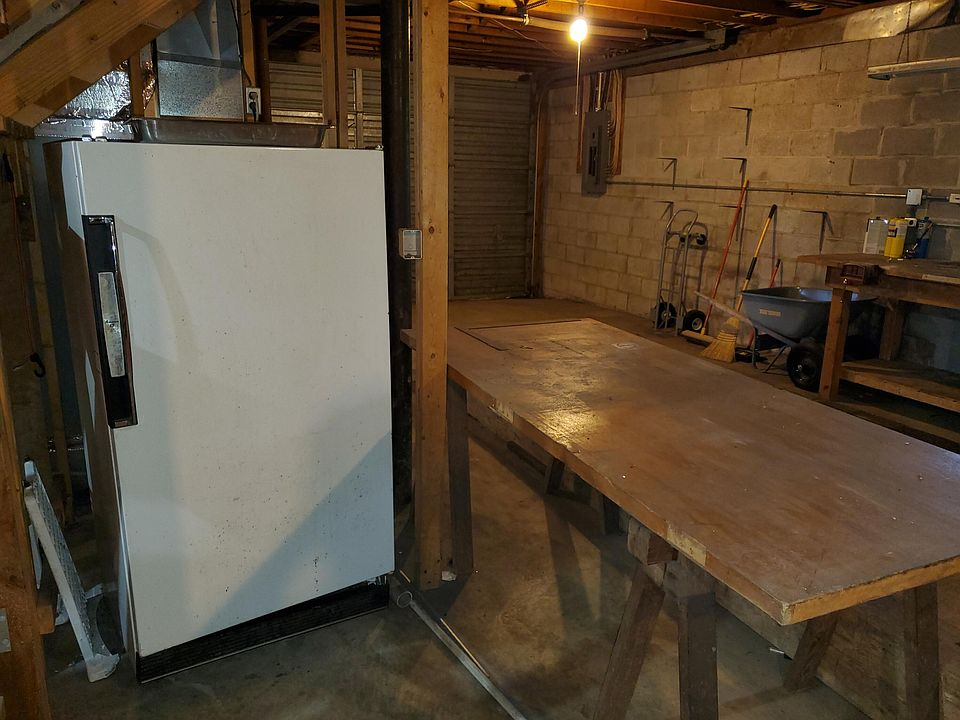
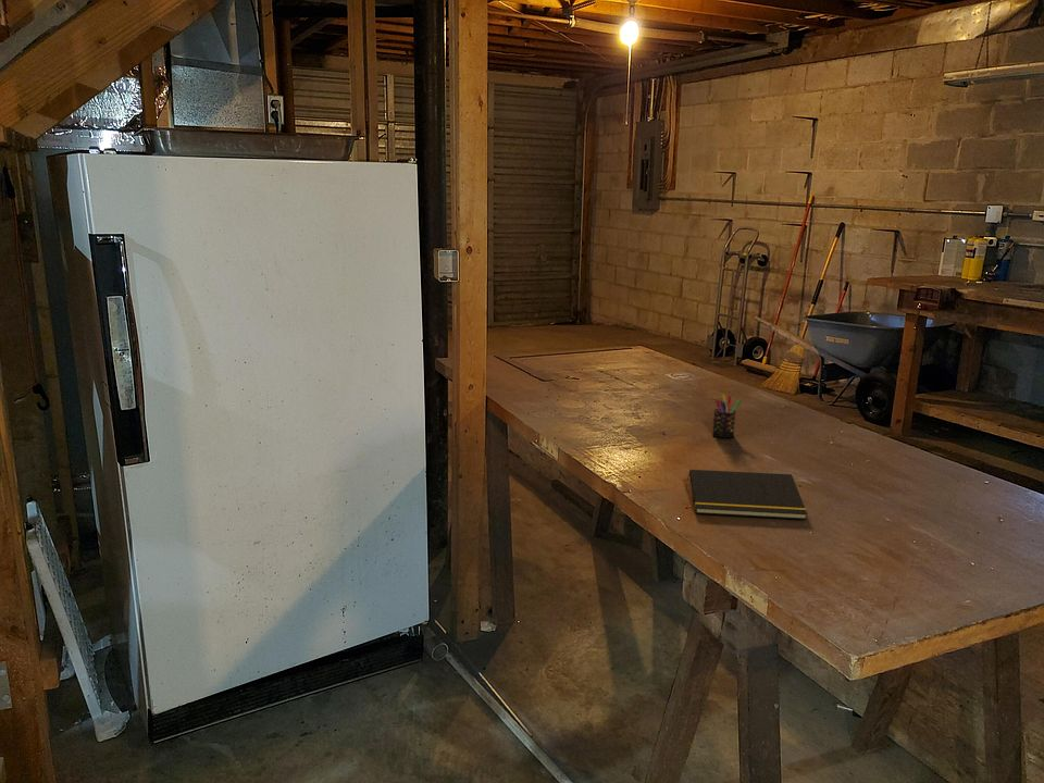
+ pen holder (728, 414)
+ notepad (745, 493)
